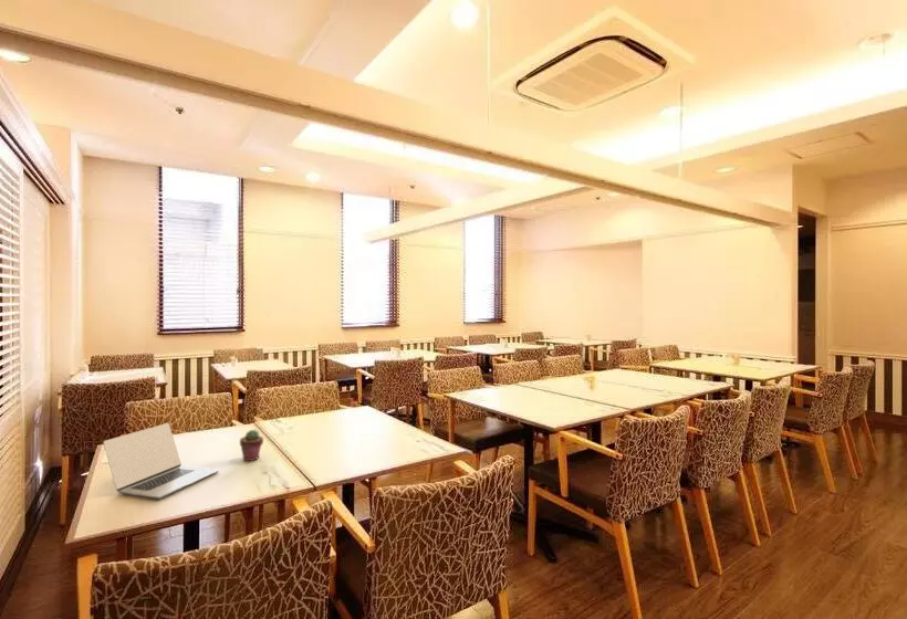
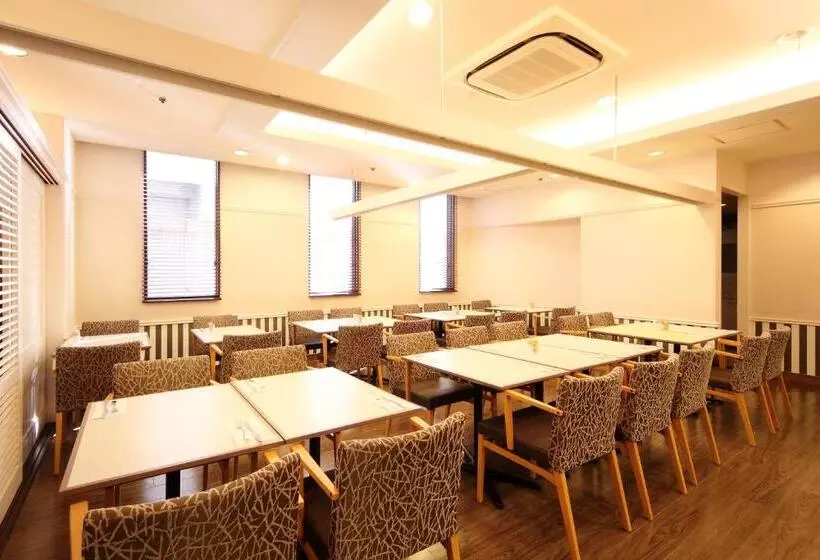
- laptop (164, 457)
- potted succulent (251, 443)
